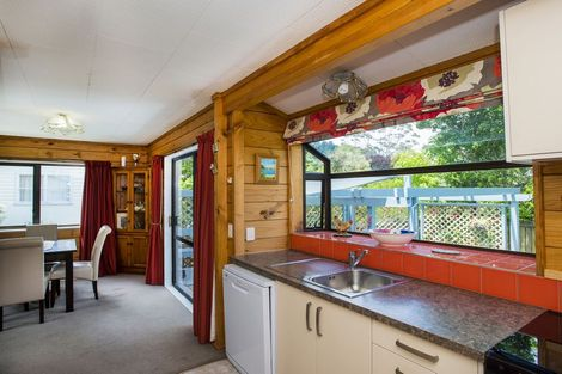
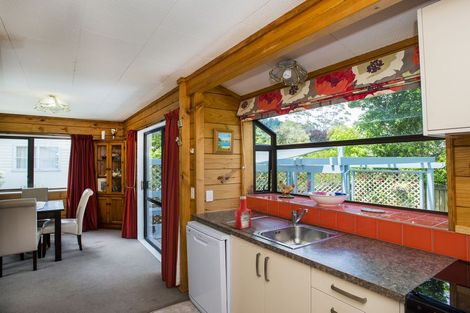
+ soap bottle (243, 212)
